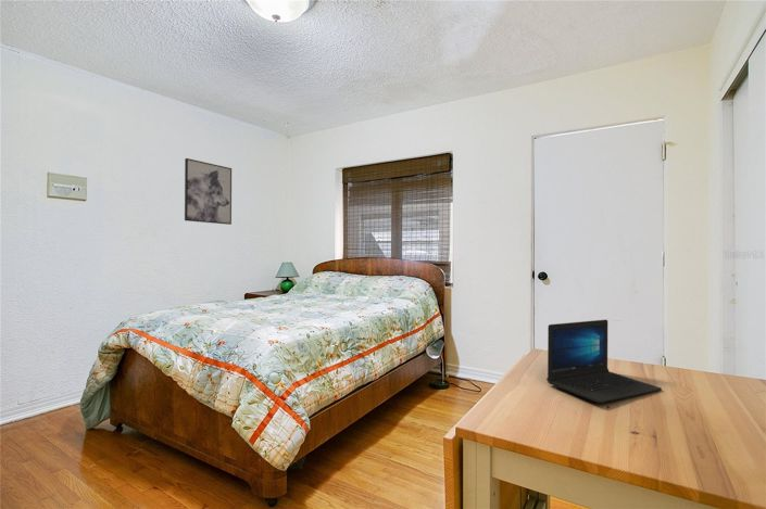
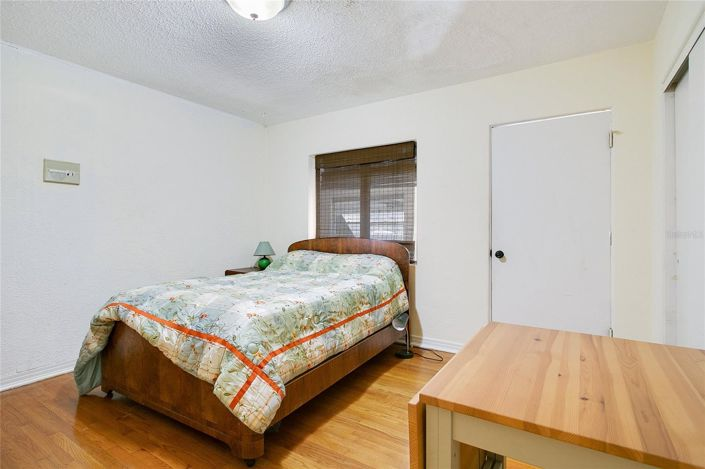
- wall art (209, 192)
- laptop (602, 356)
